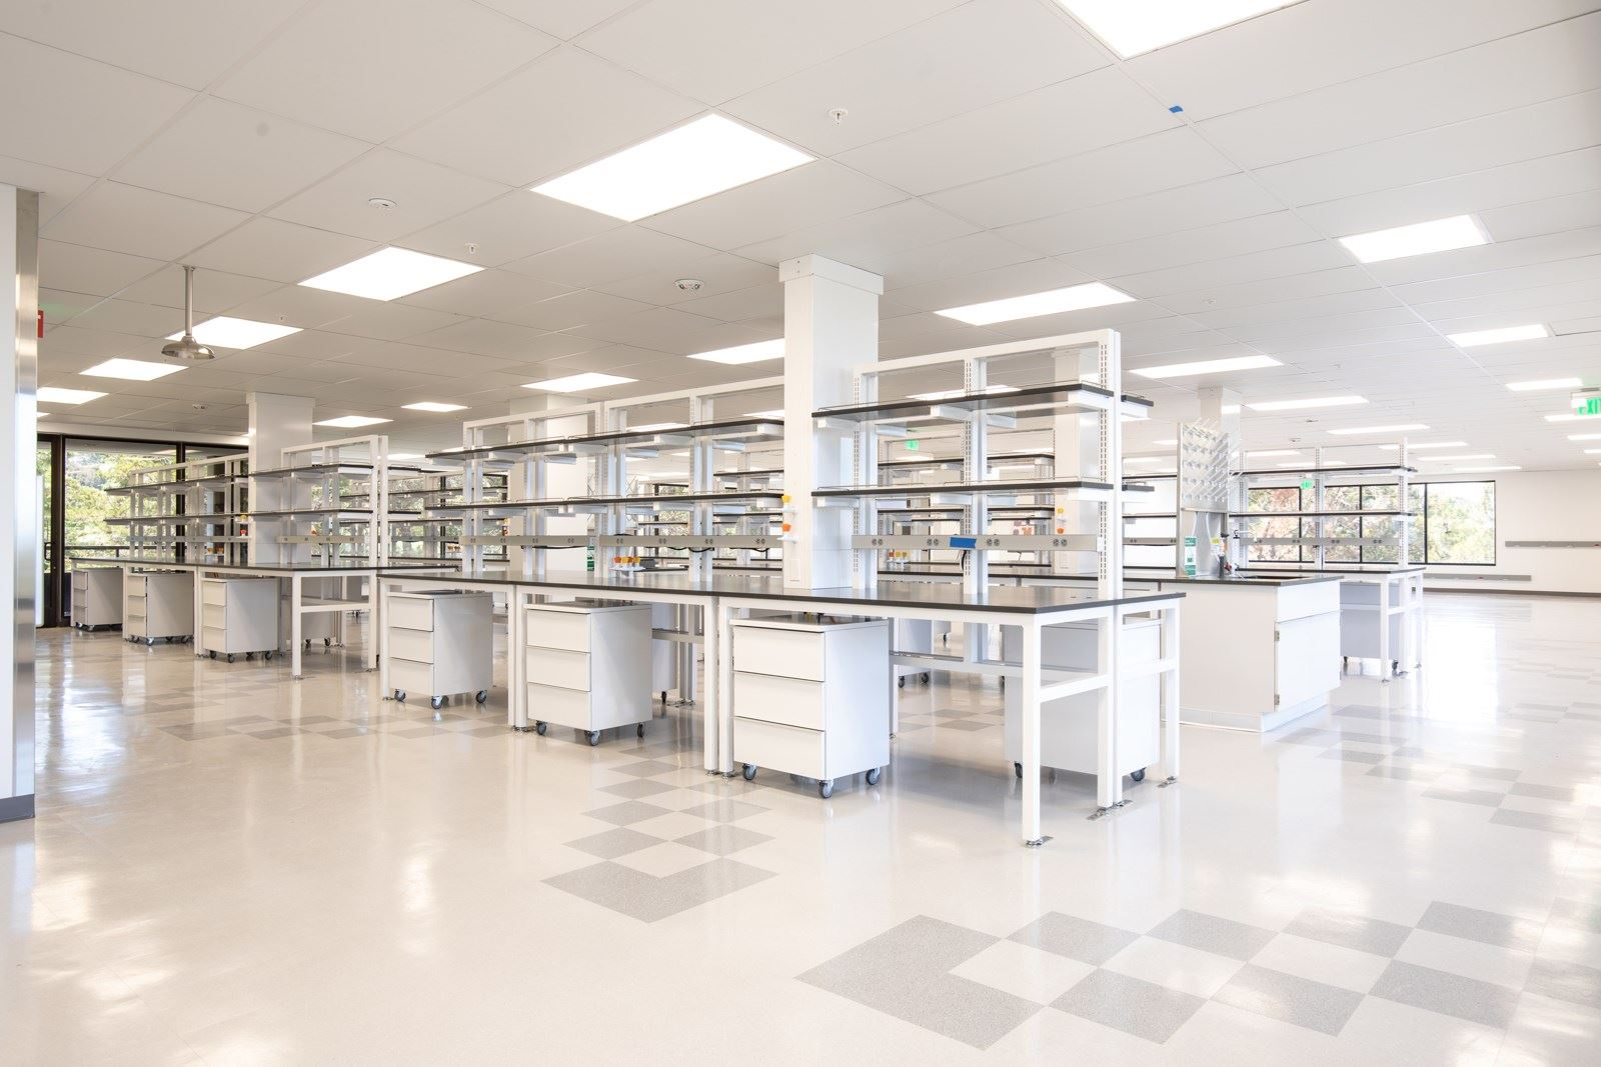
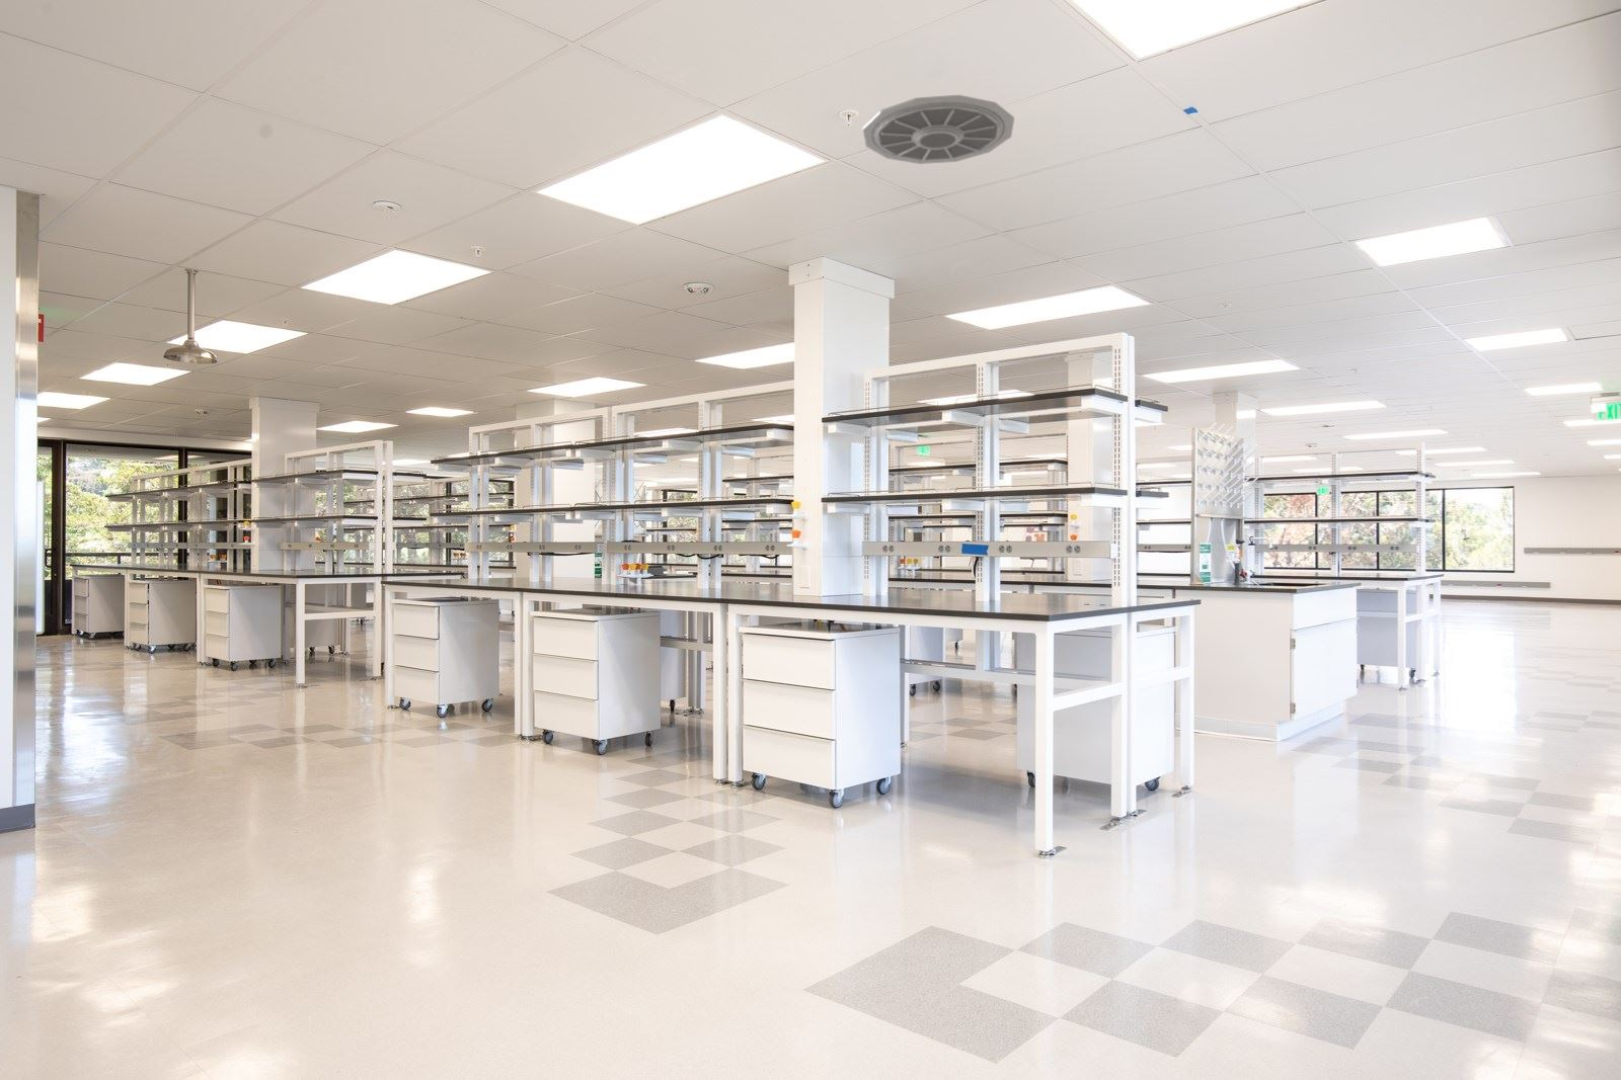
+ ceiling vent (937, 135)
